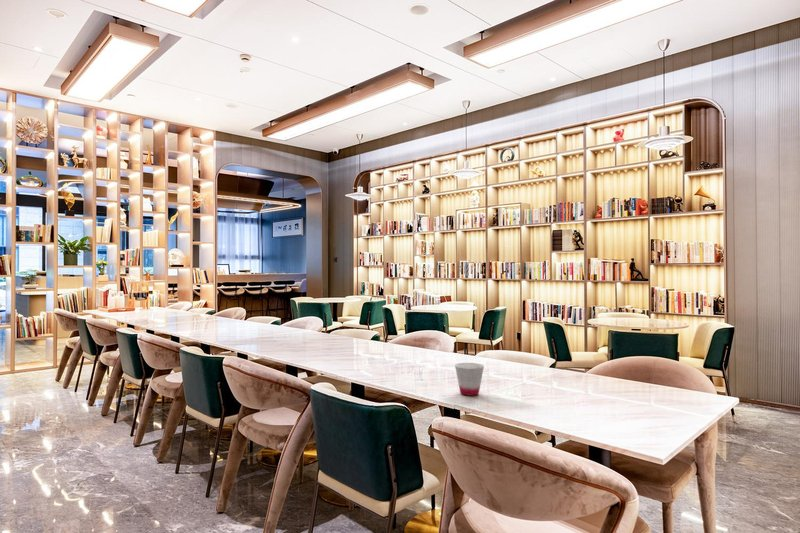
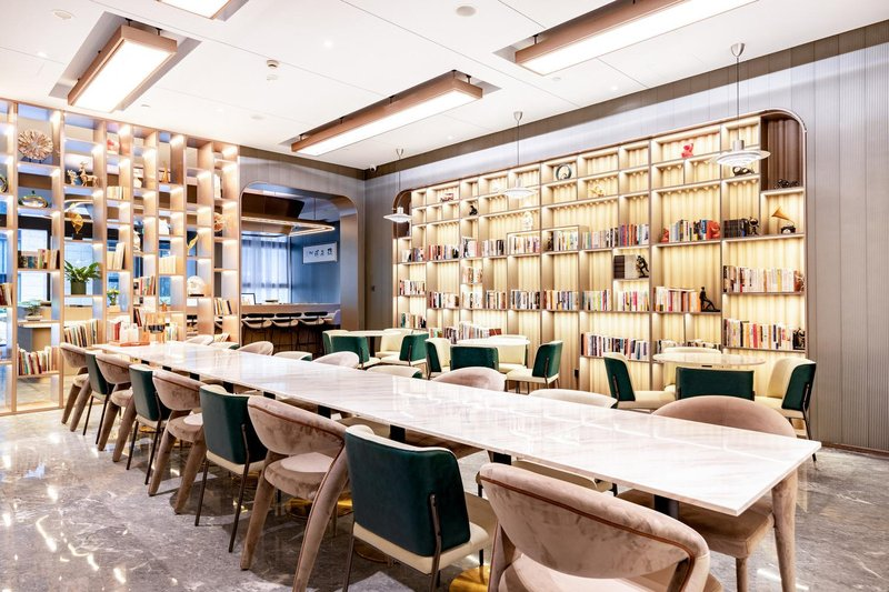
- cup (469, 379)
